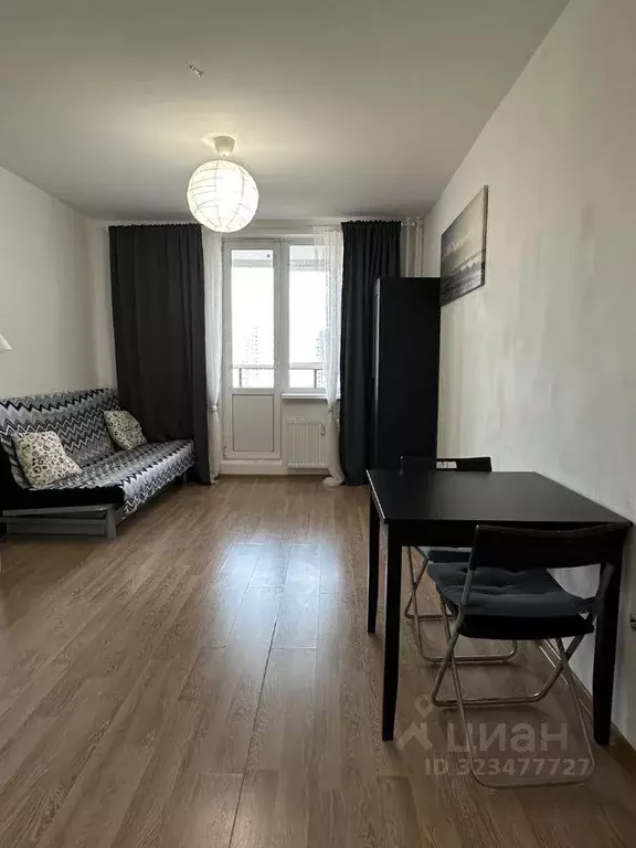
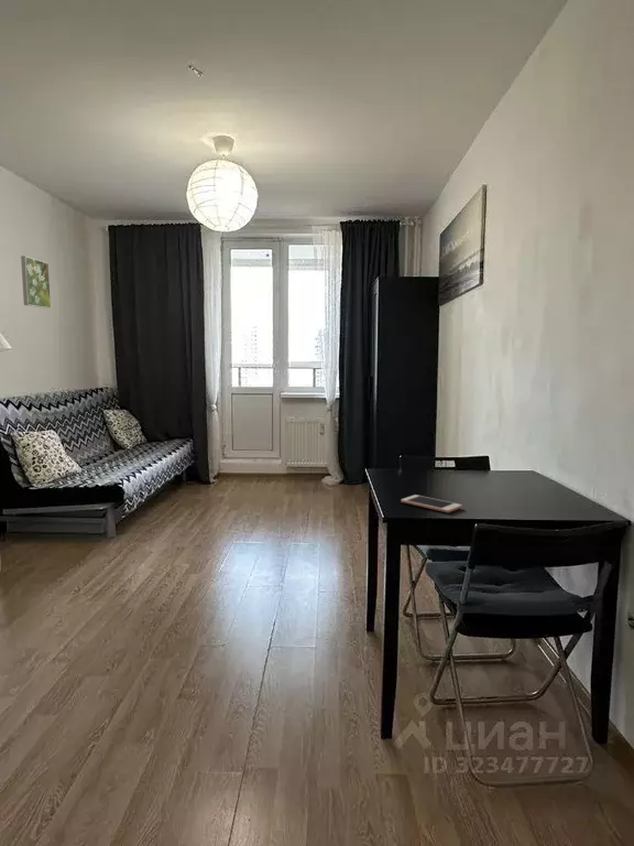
+ cell phone (430, 503)
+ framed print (36, 283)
